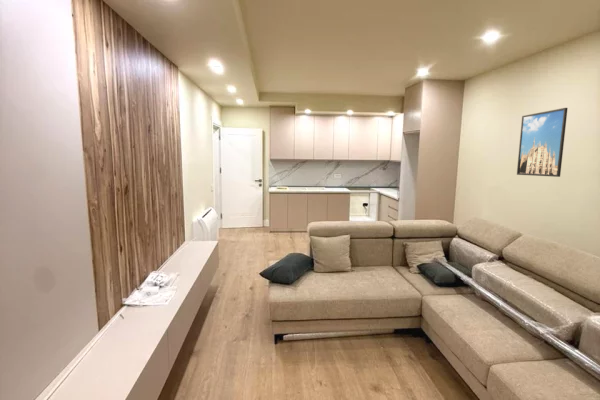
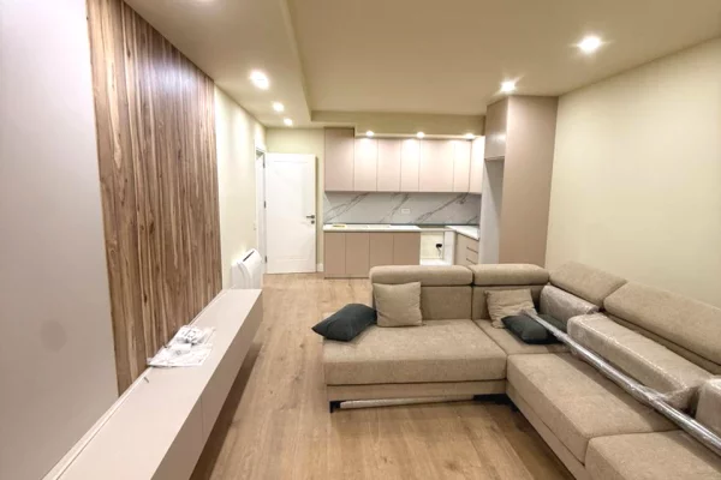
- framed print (539, 144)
